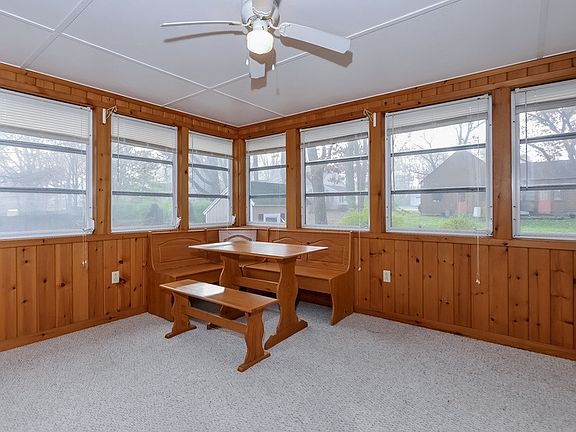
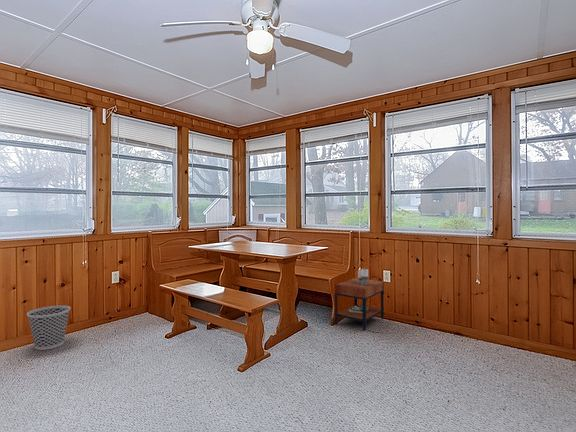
+ wastebasket (49, 327)
+ side table (359, 294)
